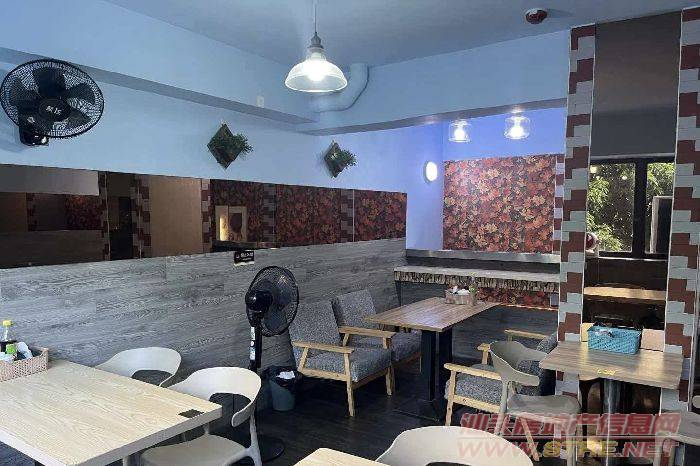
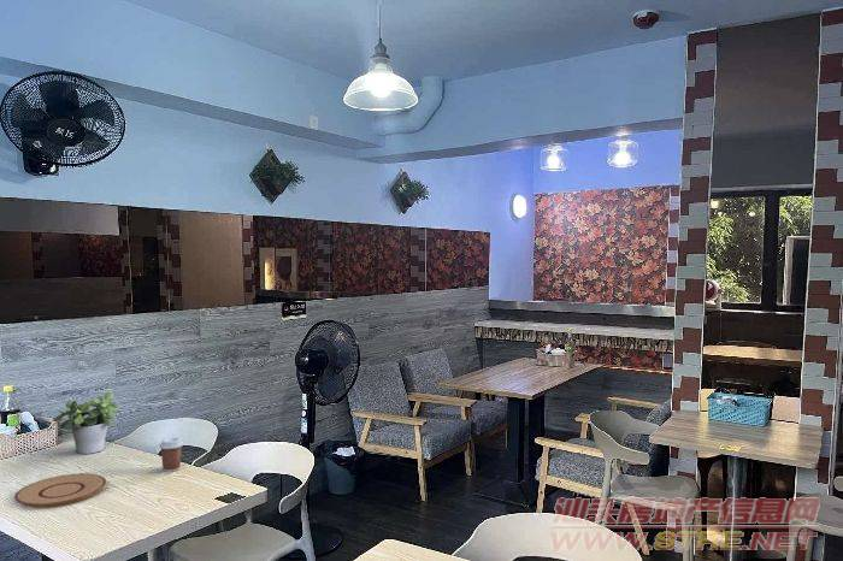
+ plate (61, 490)
+ potted plant (90, 424)
+ coffee cup (171, 454)
